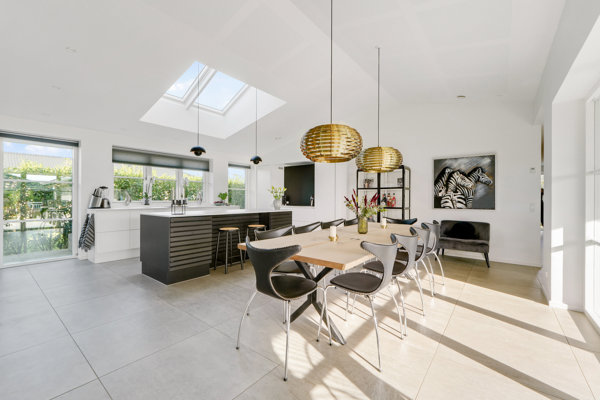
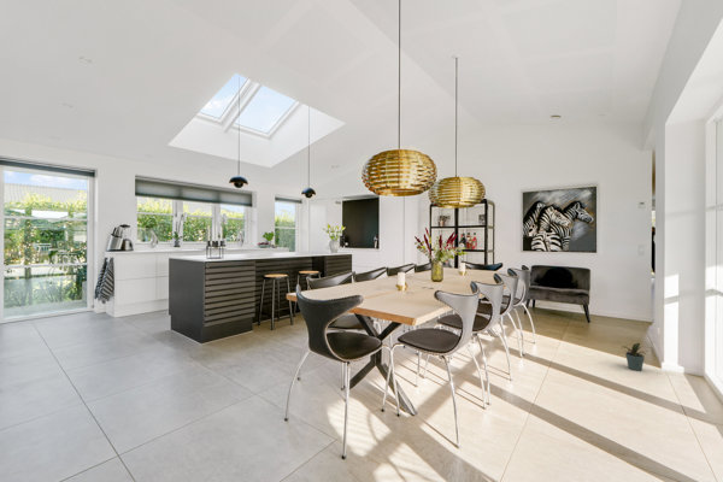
+ potted plant (634, 355)
